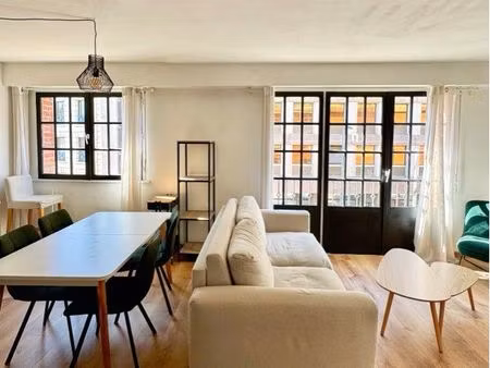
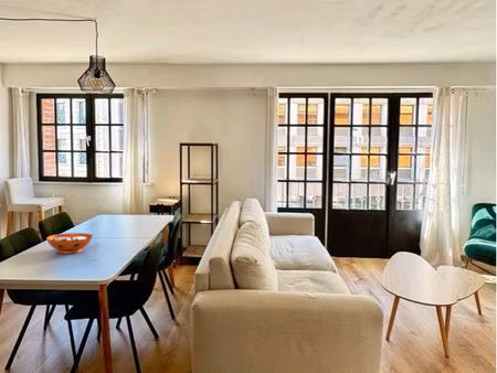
+ decorative bowl (70, 243)
